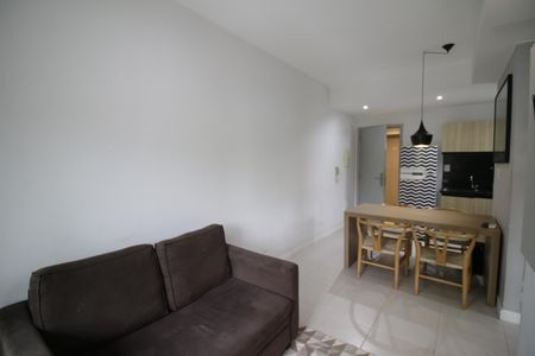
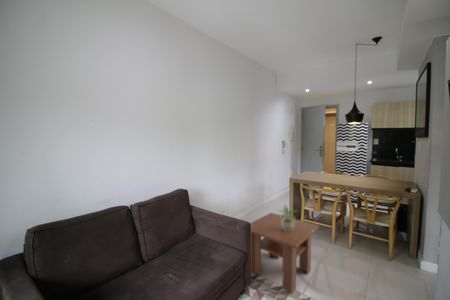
+ coffee table (280, 248)
+ potted plant (287, 218)
